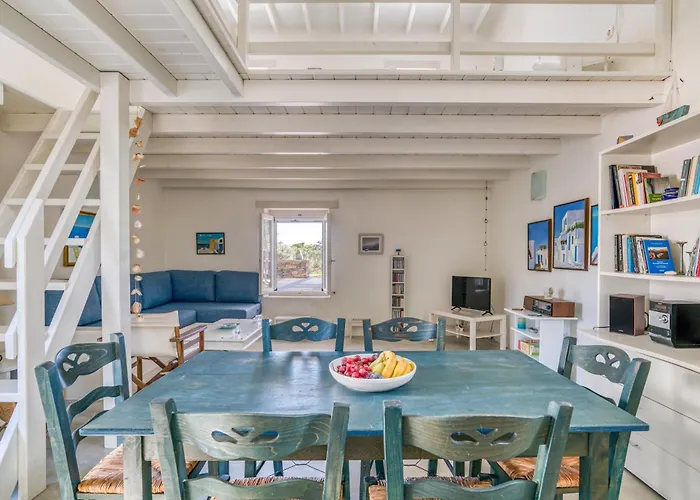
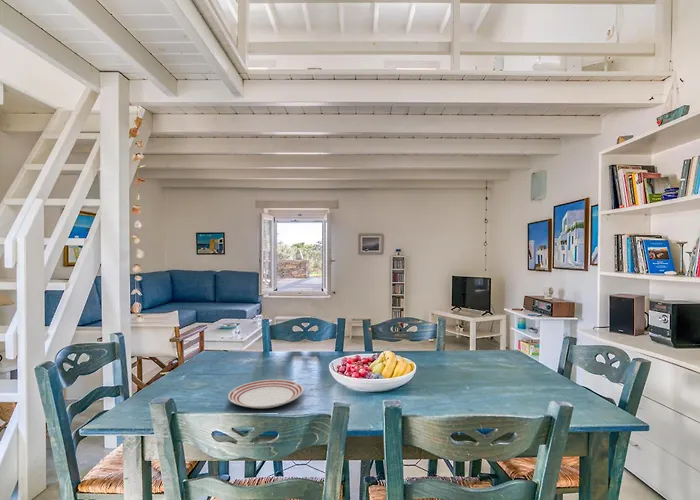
+ dinner plate (266, 395)
